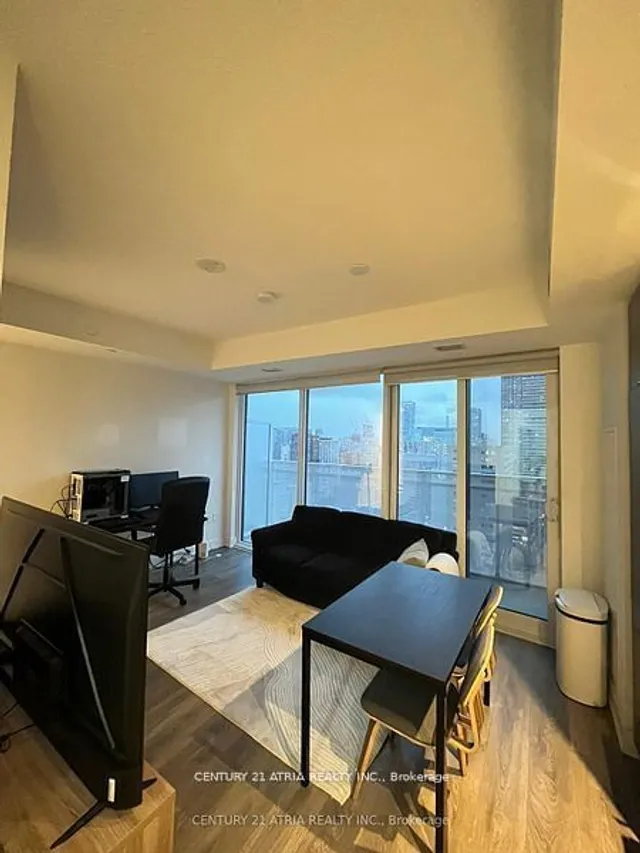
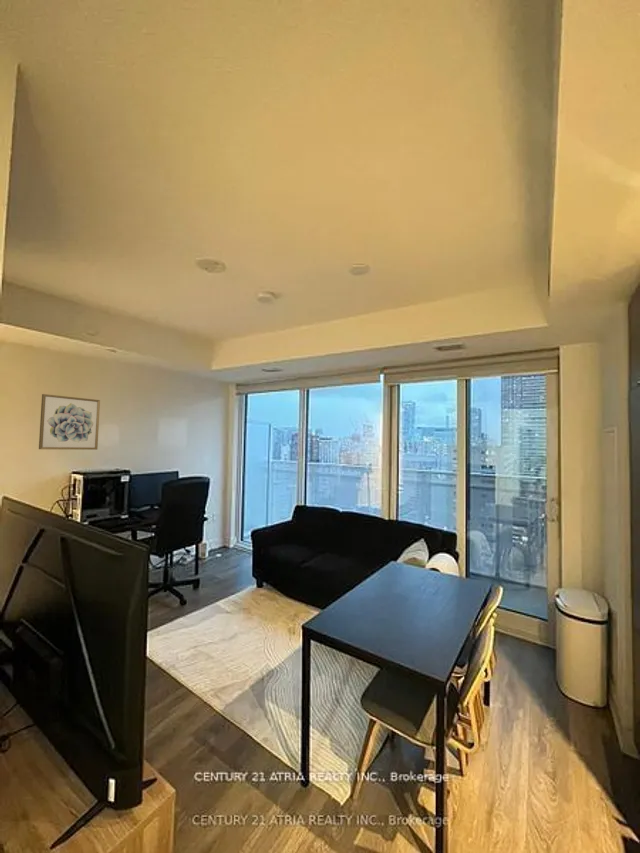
+ wall art (71, 423)
